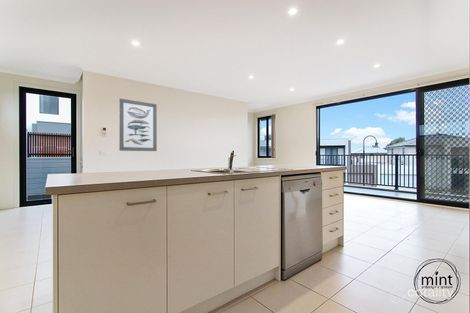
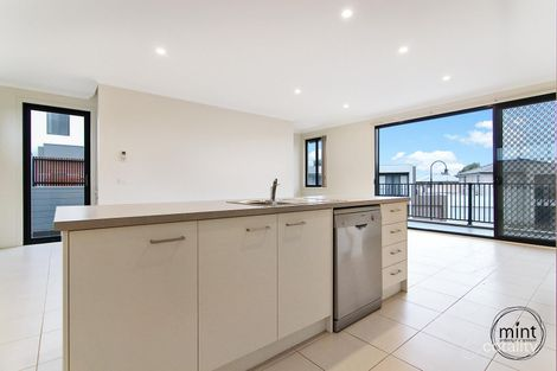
- wall art (138, 126)
